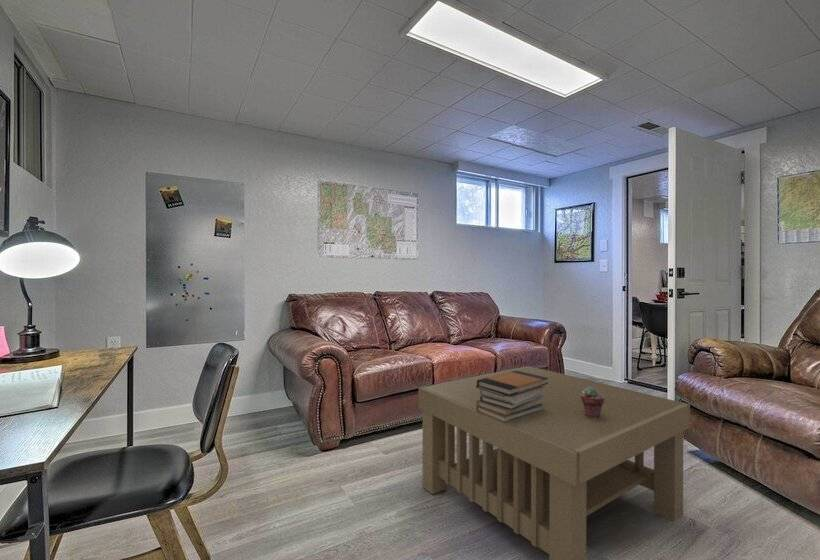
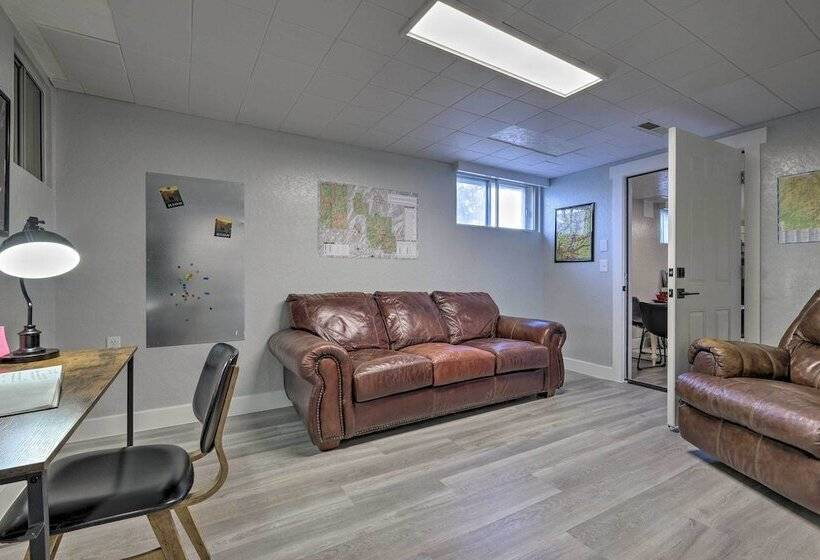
- potted succulent (592, 400)
- book stack (512, 394)
- coffee table (544, 447)
